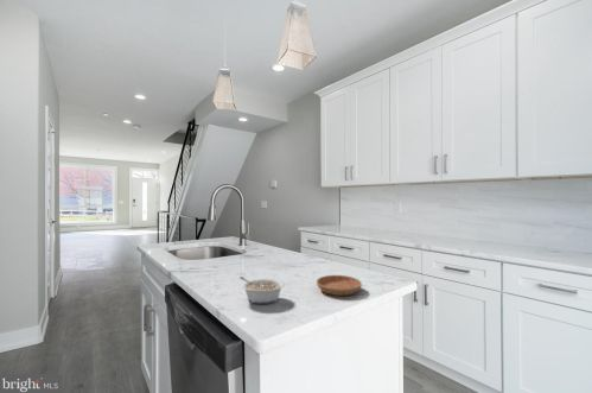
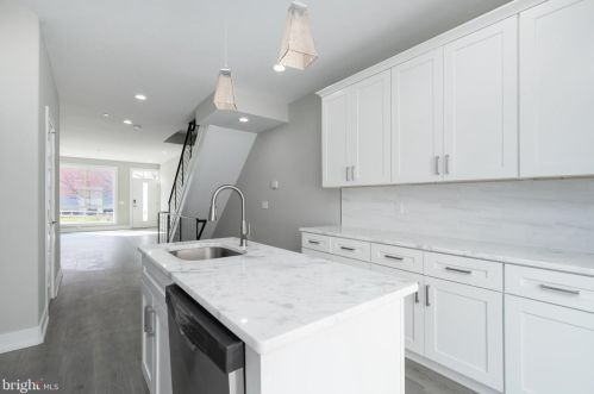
- saucer (338, 285)
- legume (261, 290)
